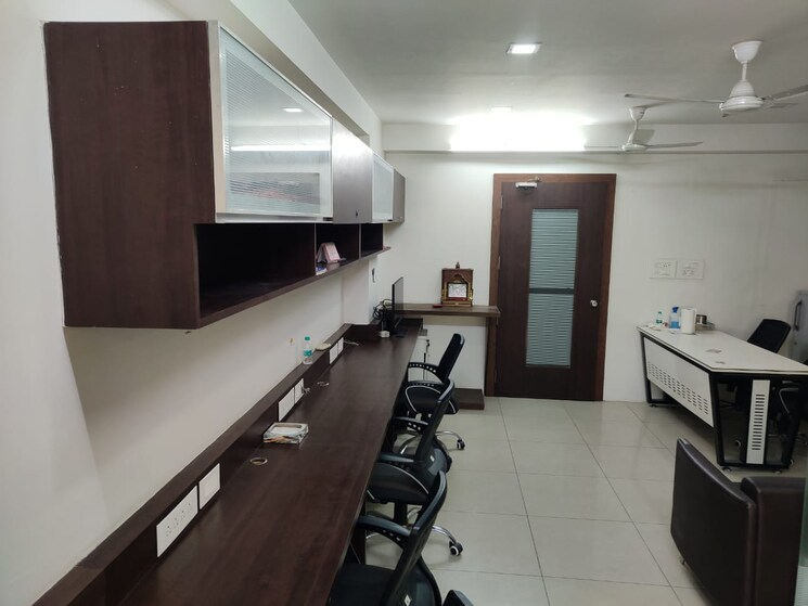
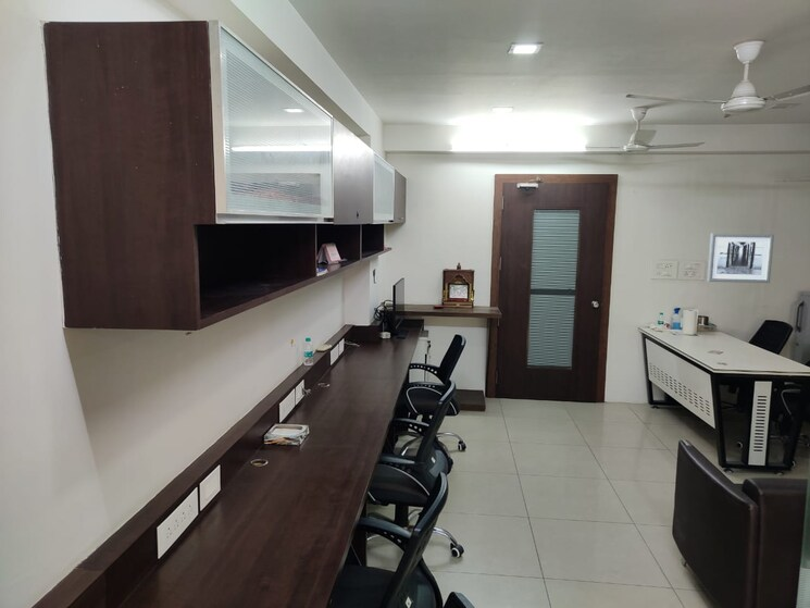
+ wall art (739, 258)
